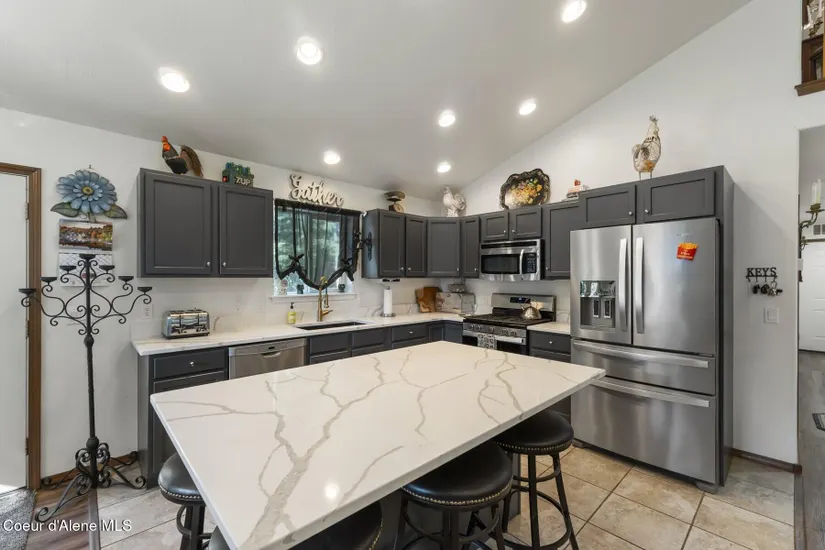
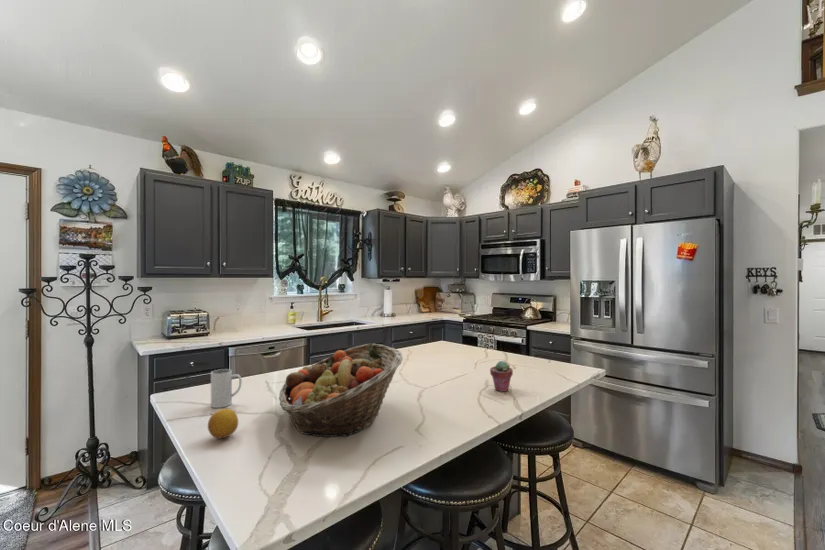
+ fruit basket (341, 383)
+ fruit (223, 423)
+ mug (226, 387)
+ potted succulent (501, 374)
